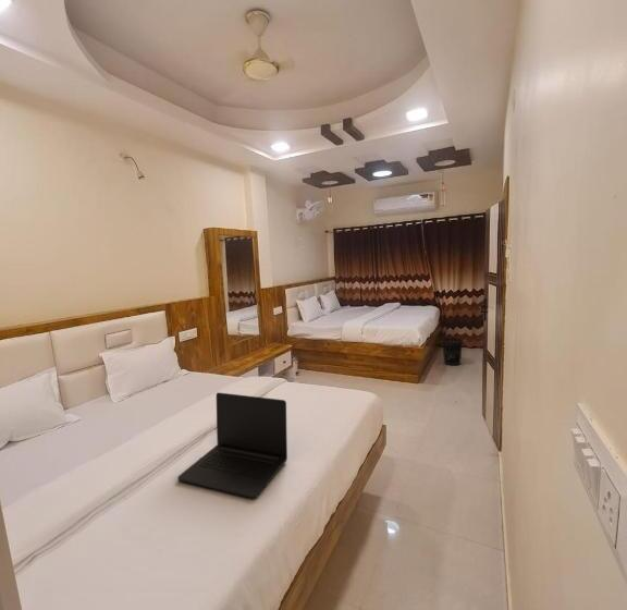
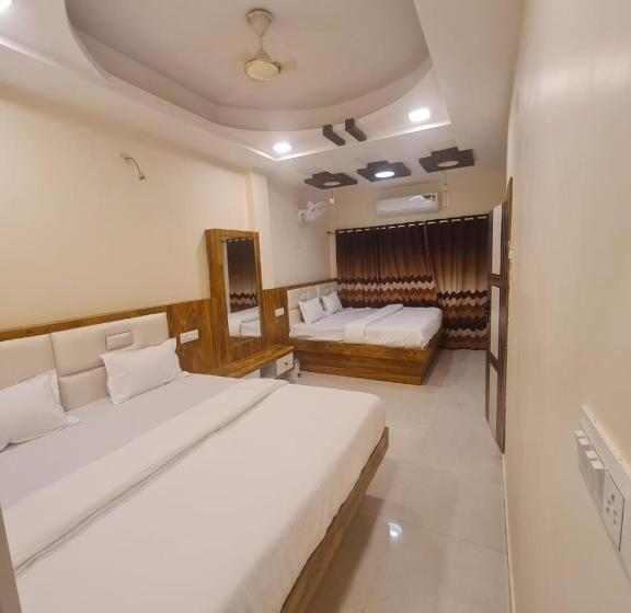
- laptop (233, 439)
- wastebasket (452, 351)
